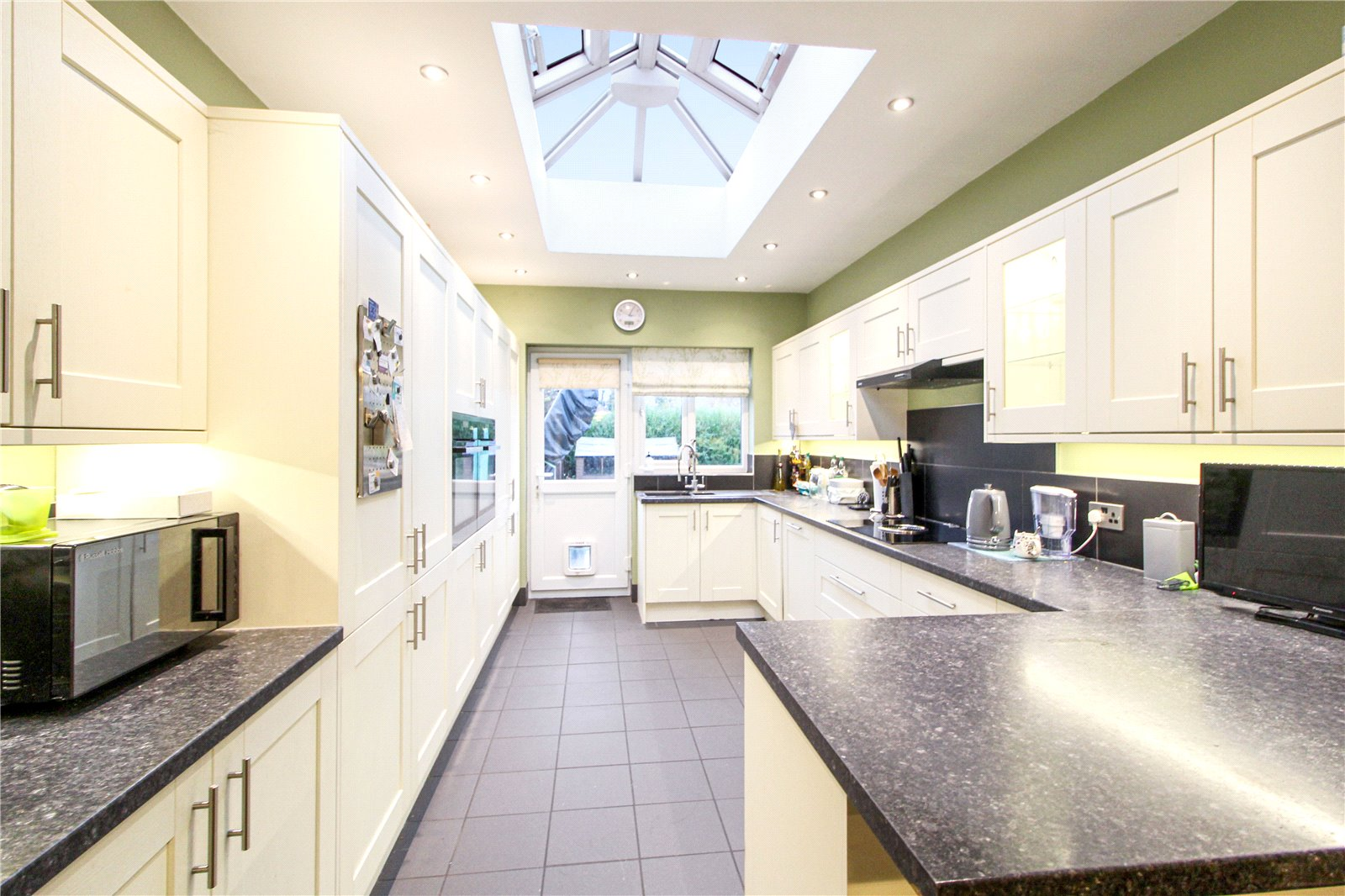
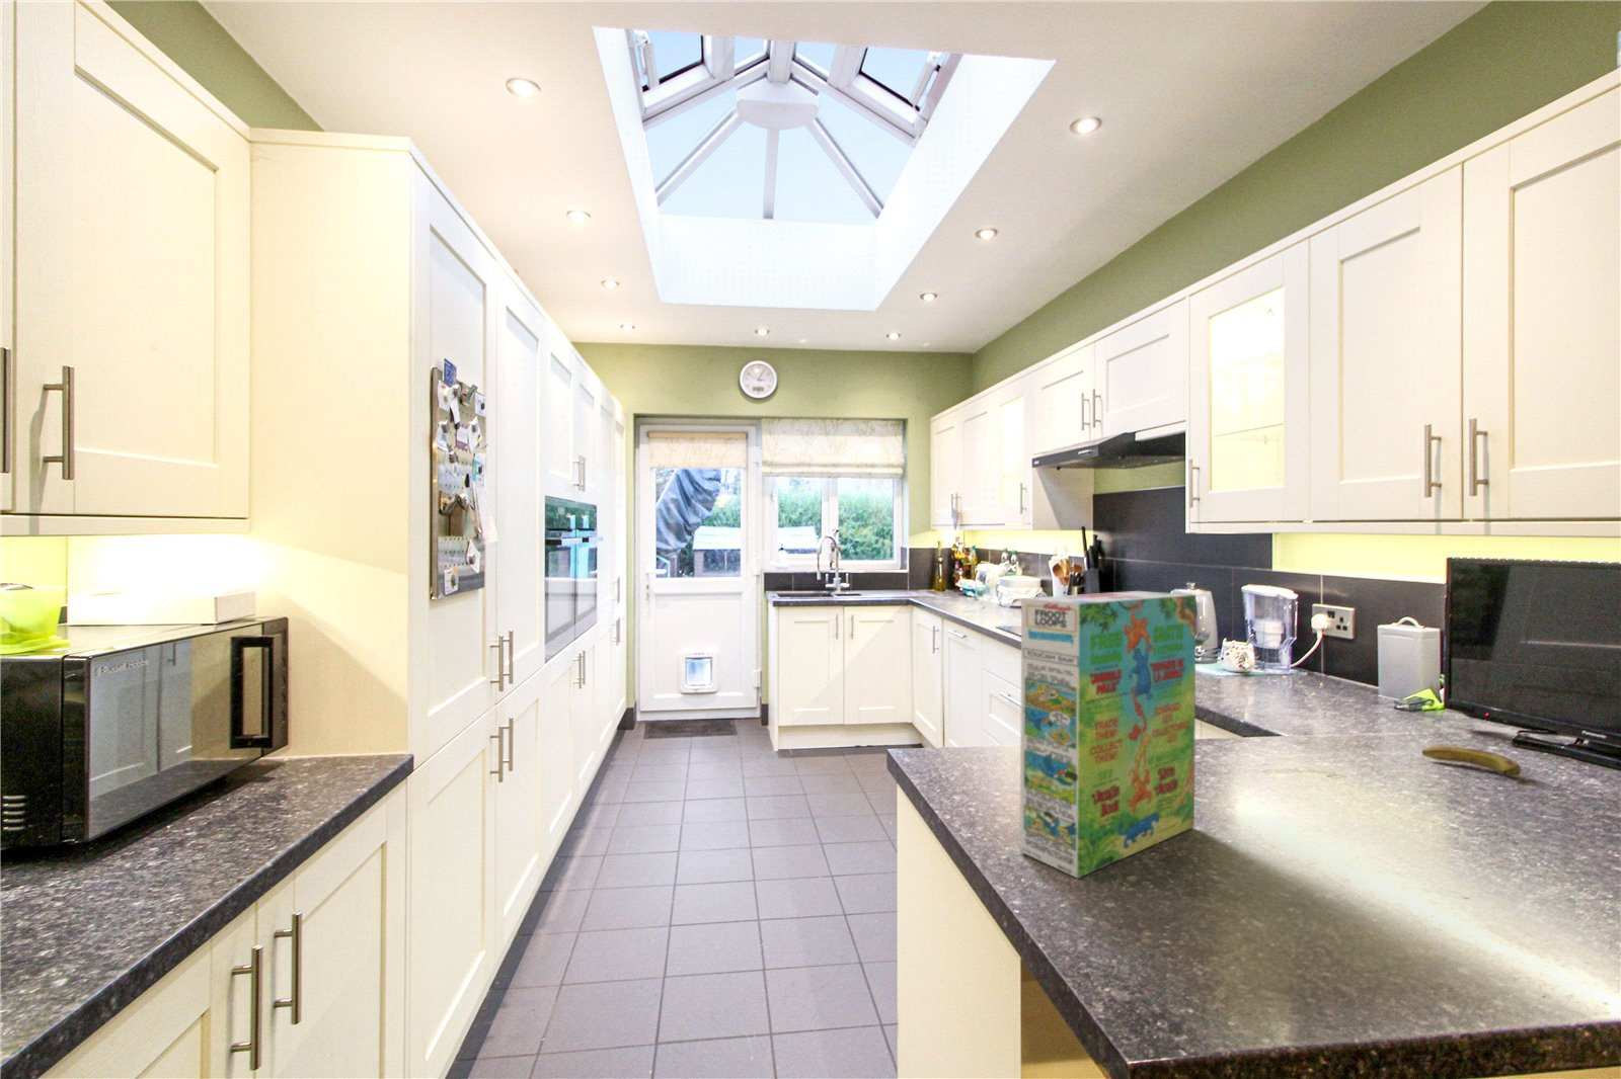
+ cereal box (1111, 717)
+ banana (1469, 759)
